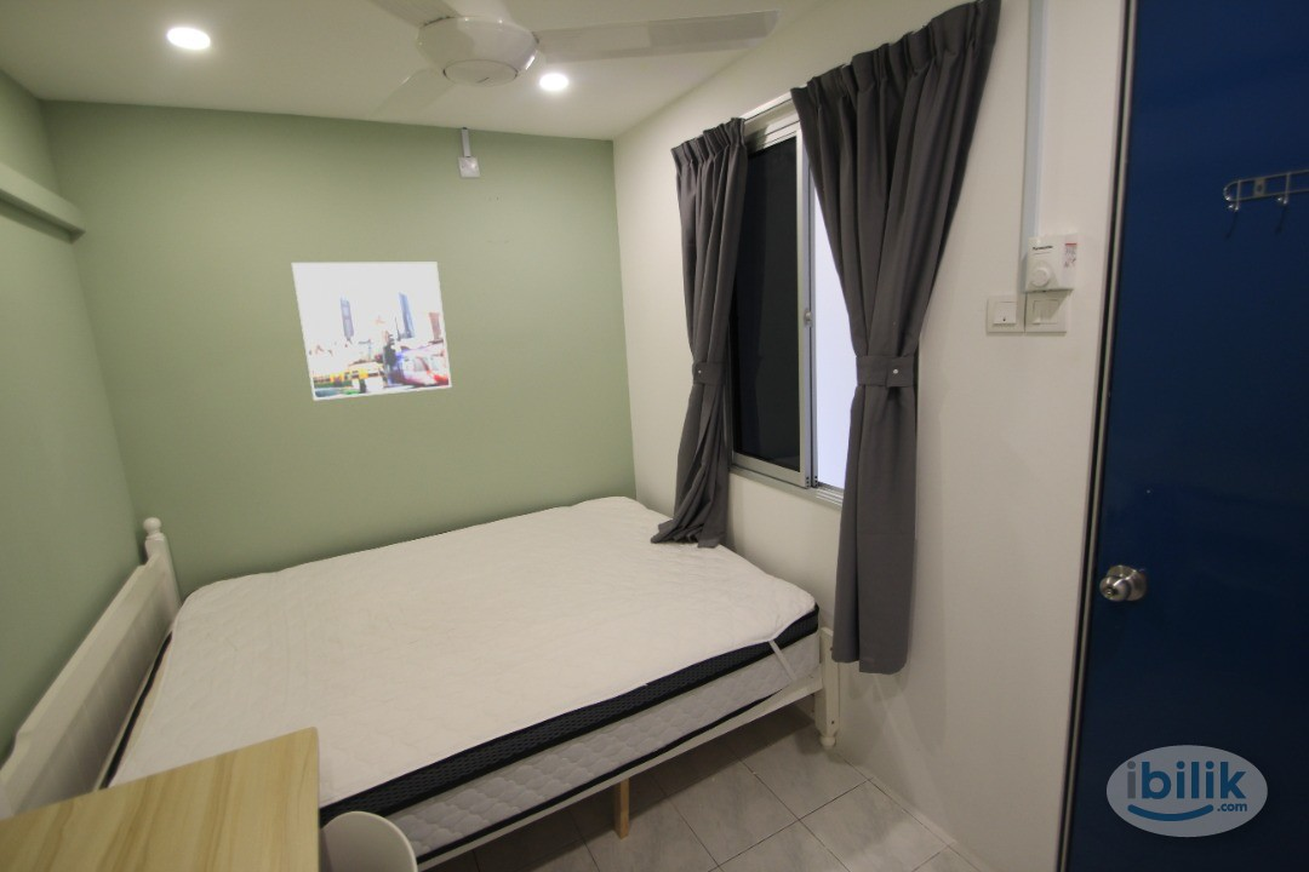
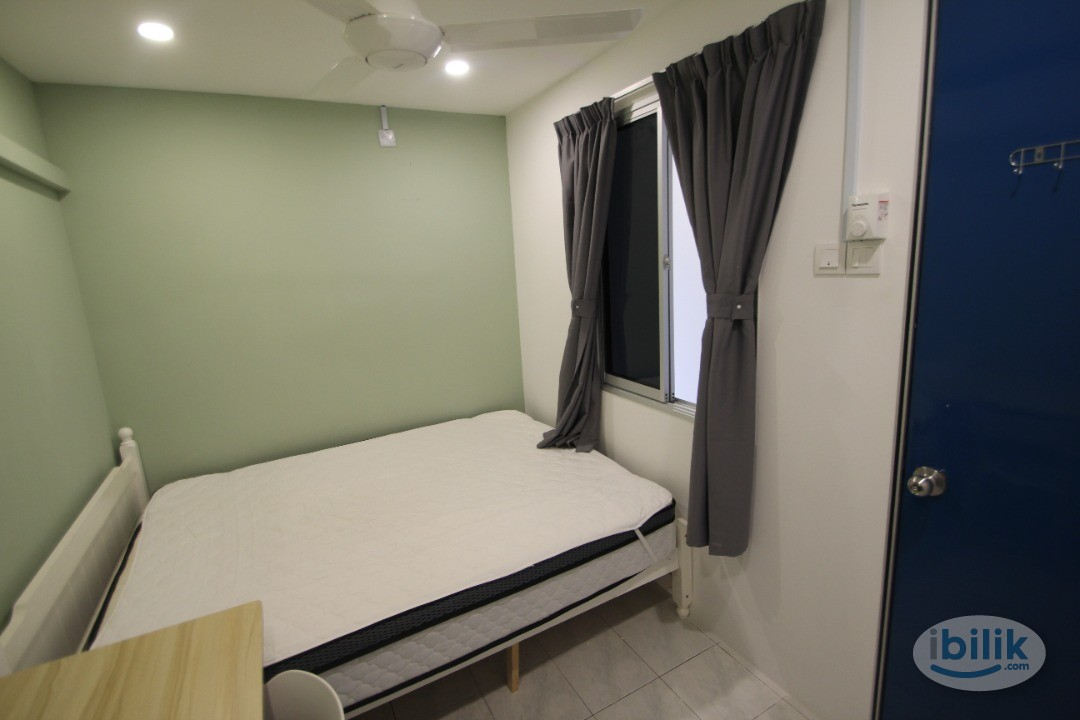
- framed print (376, 328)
